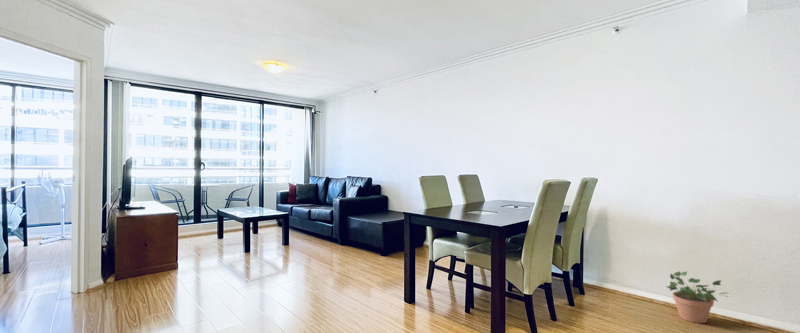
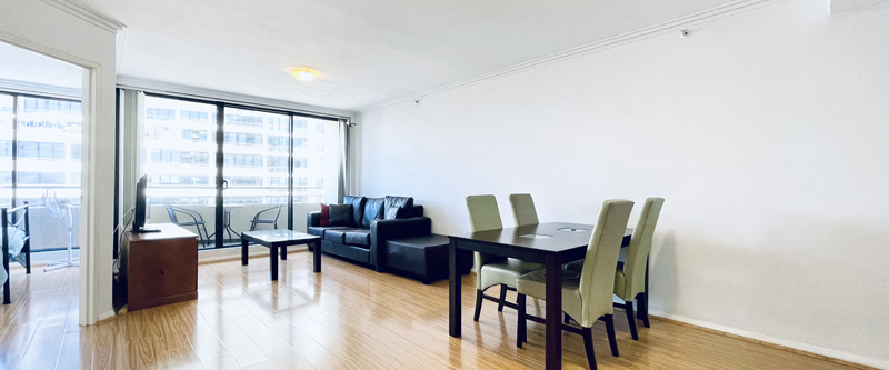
- potted plant (697, 297)
